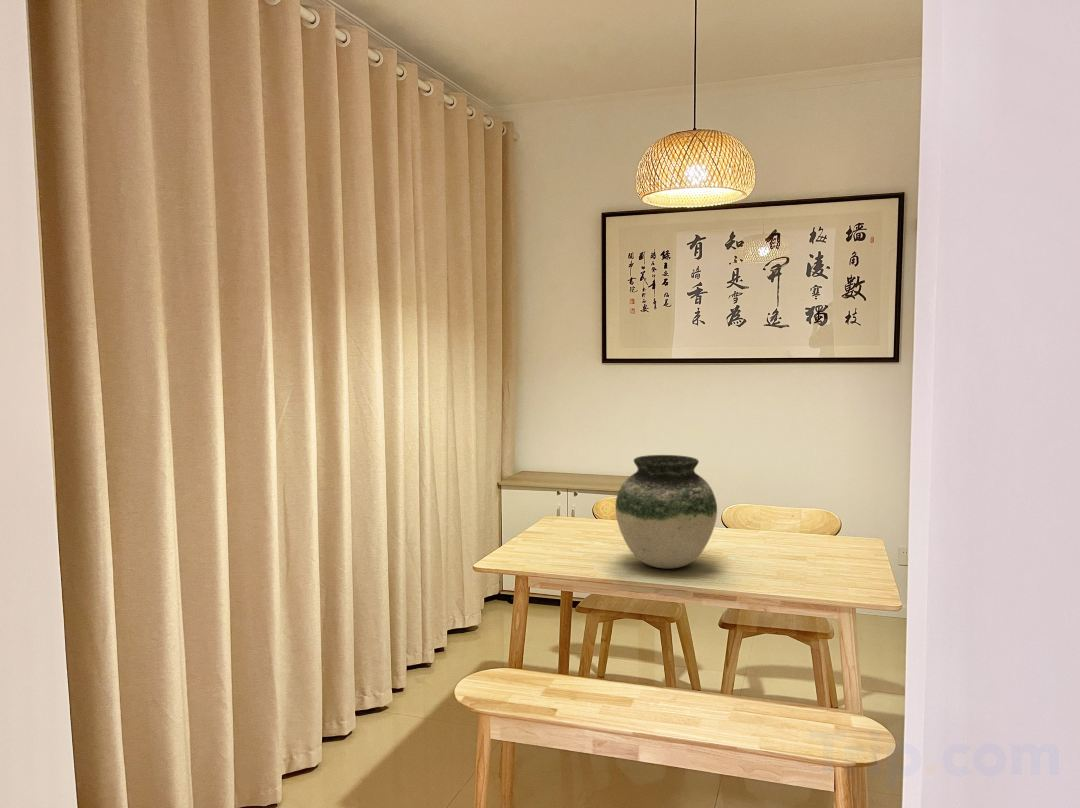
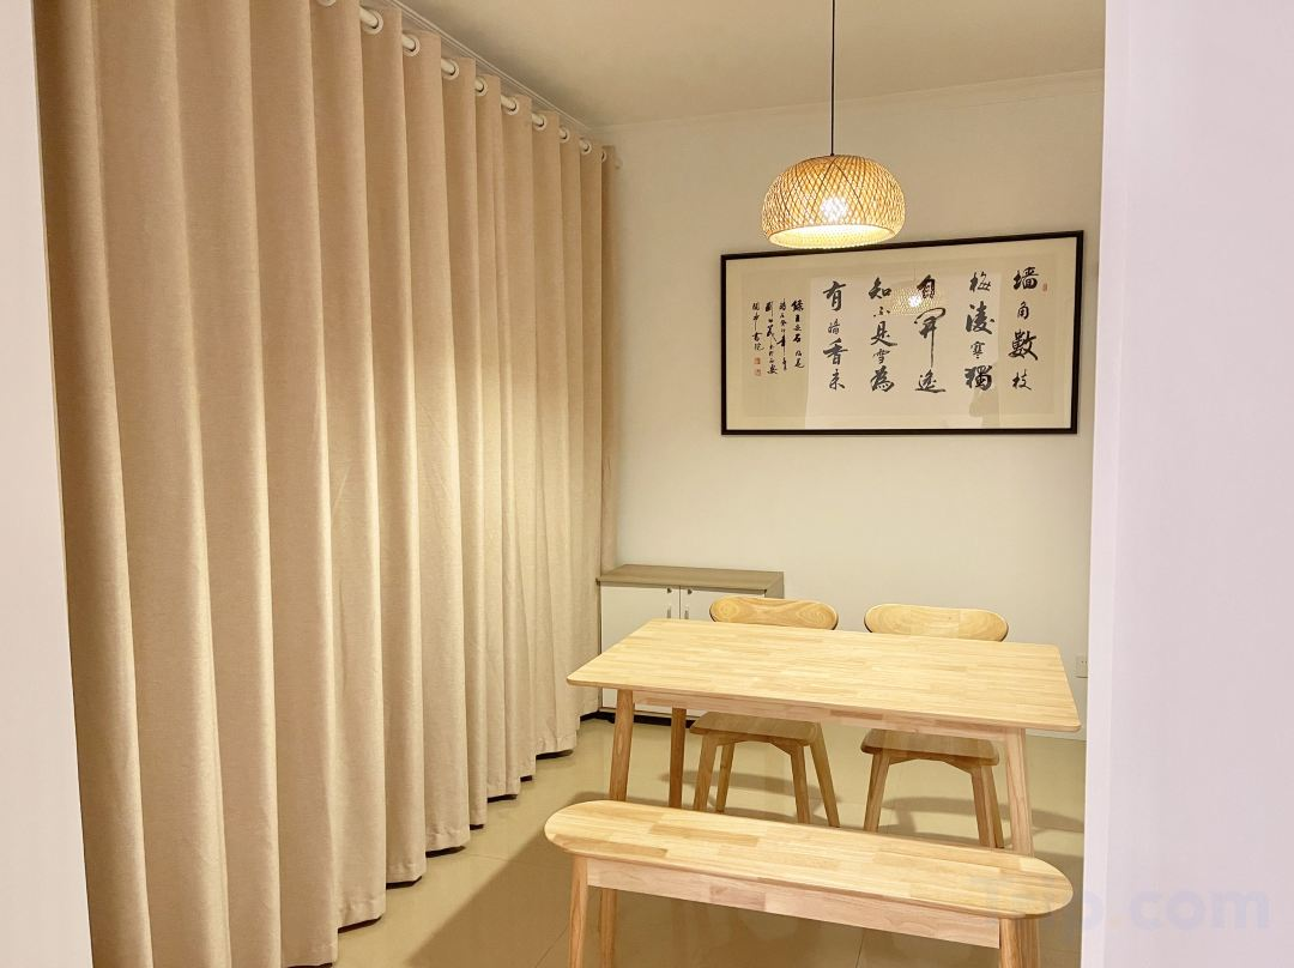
- vase (665, 511)
